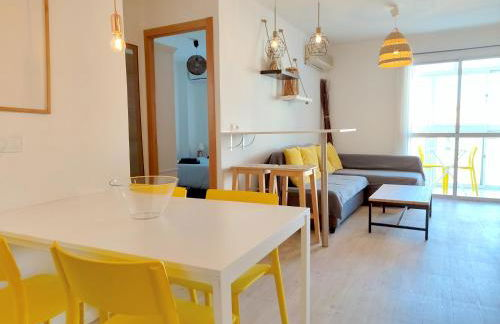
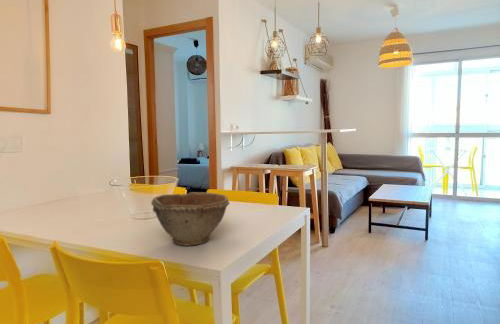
+ bowl (191, 218)
